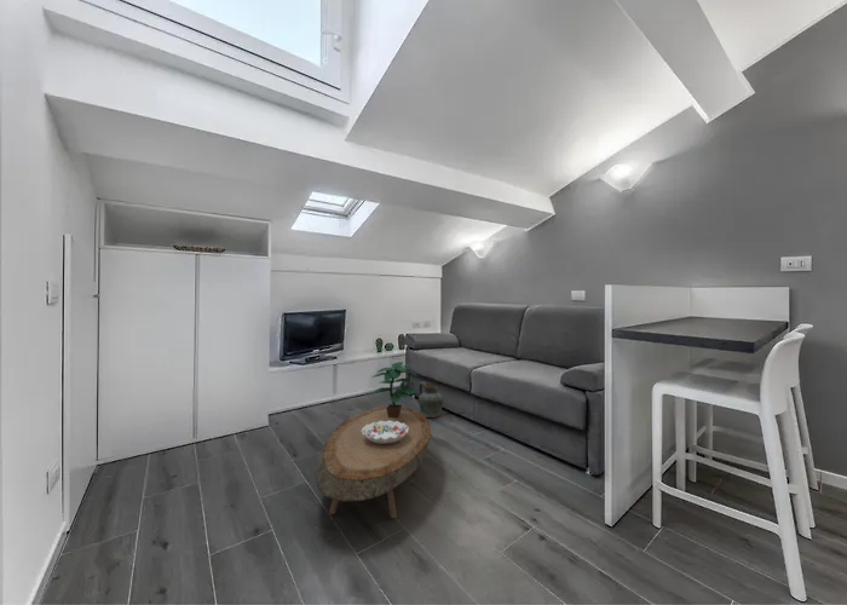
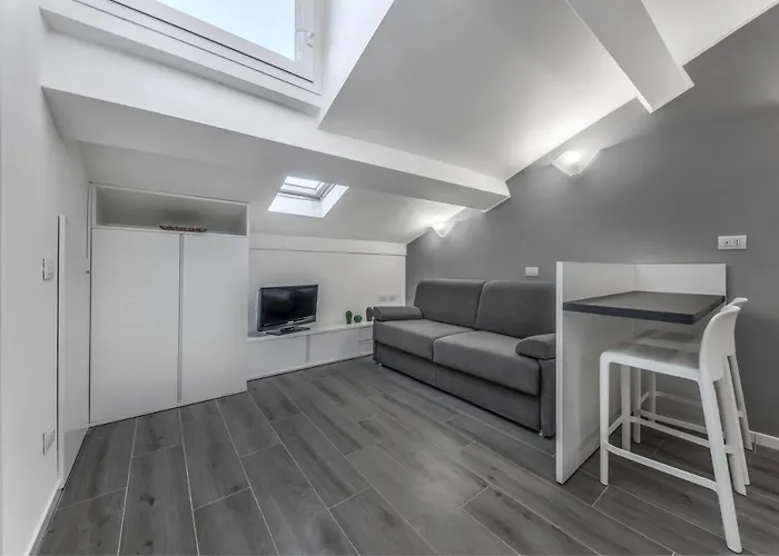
- ceramic jug (430, 398)
- coffee table (379, 456)
- decorative bowl (385, 433)
- potted plant (397, 390)
